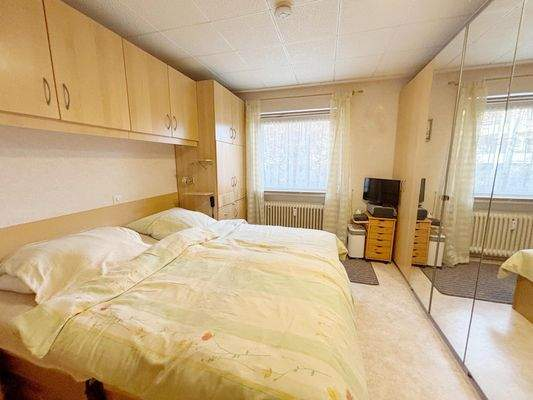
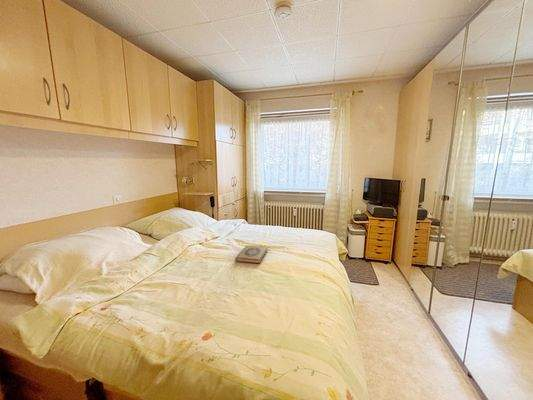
+ hardback book (252, 253)
